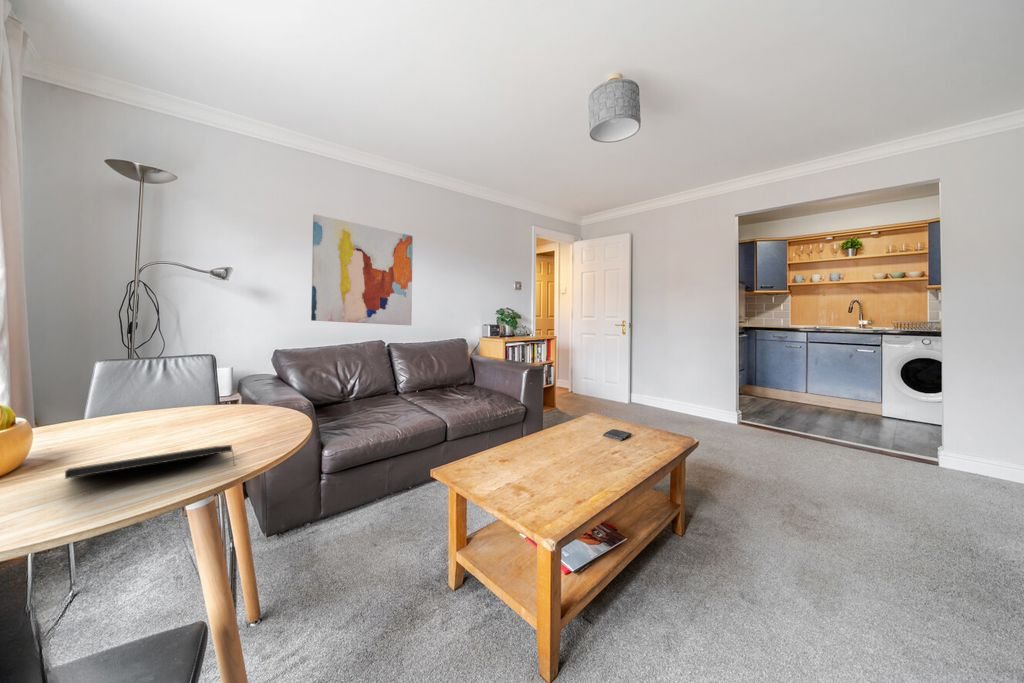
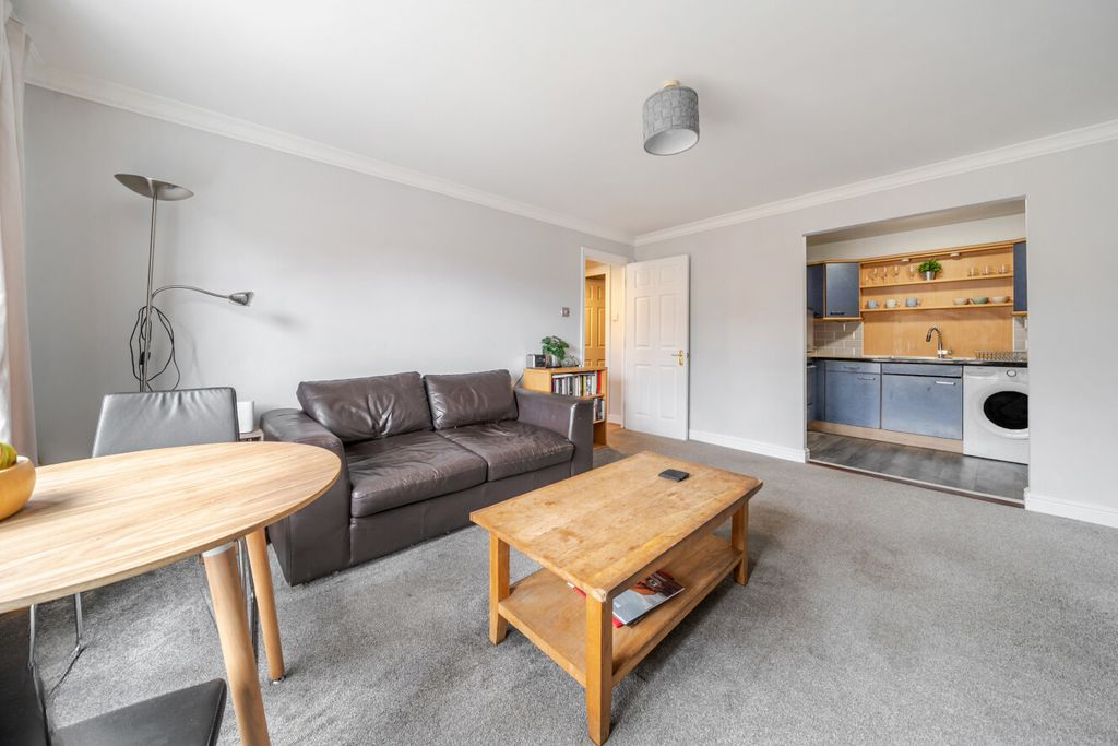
- notepad (153, 459)
- wall art (366, 274)
